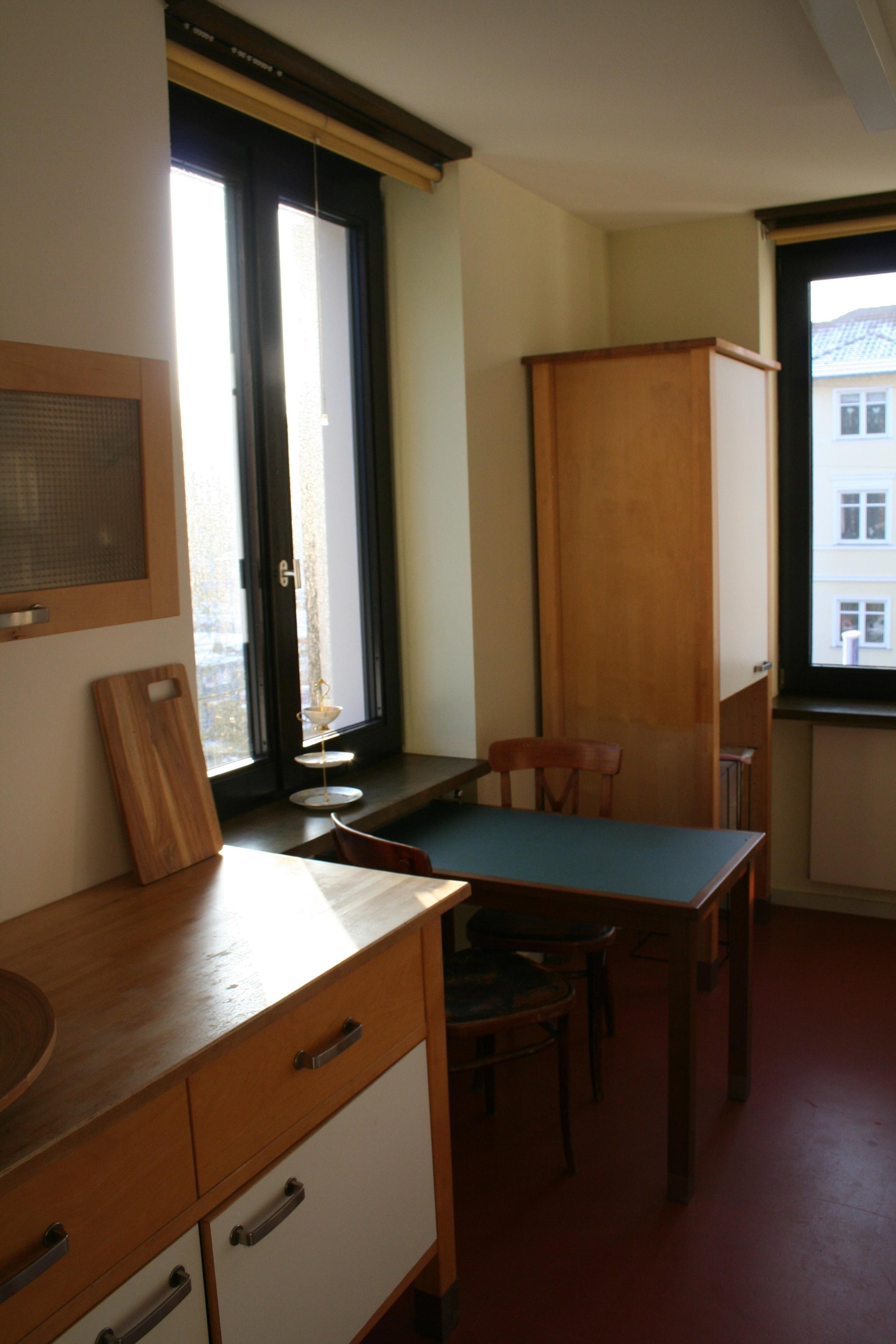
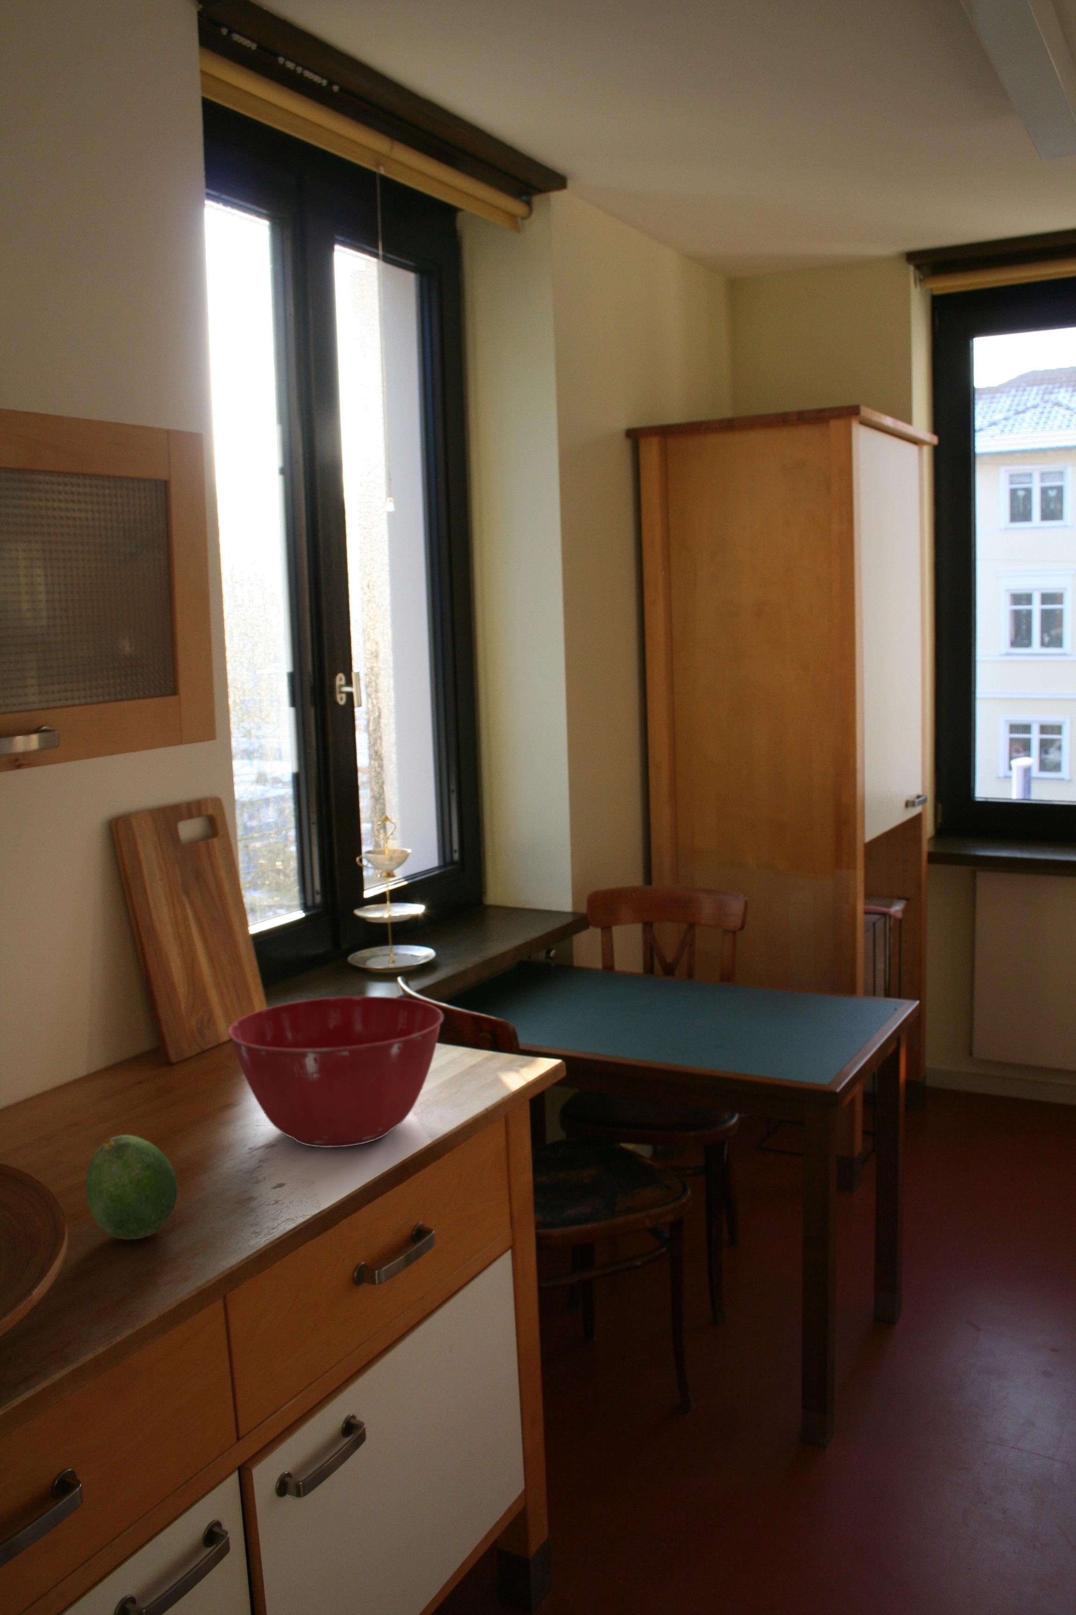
+ mixing bowl (340, 1074)
+ fruit (131, 1185)
